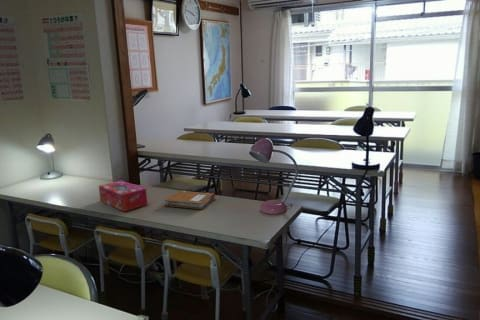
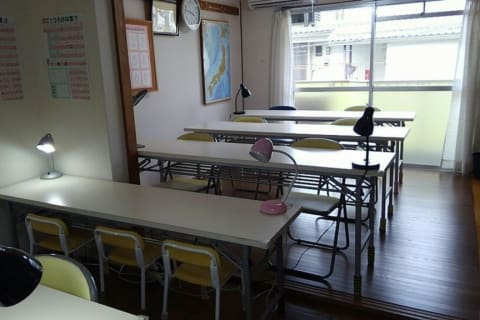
- tissue box (122, 195)
- notebook (191, 199)
